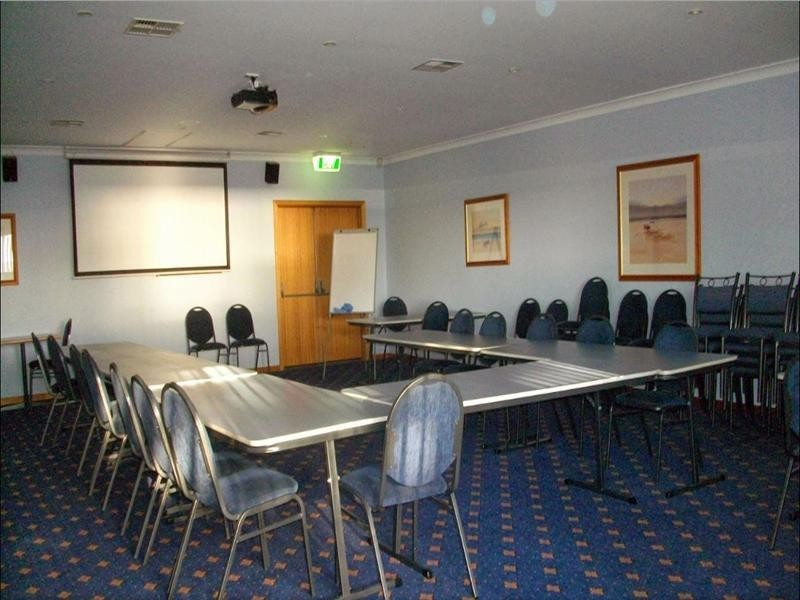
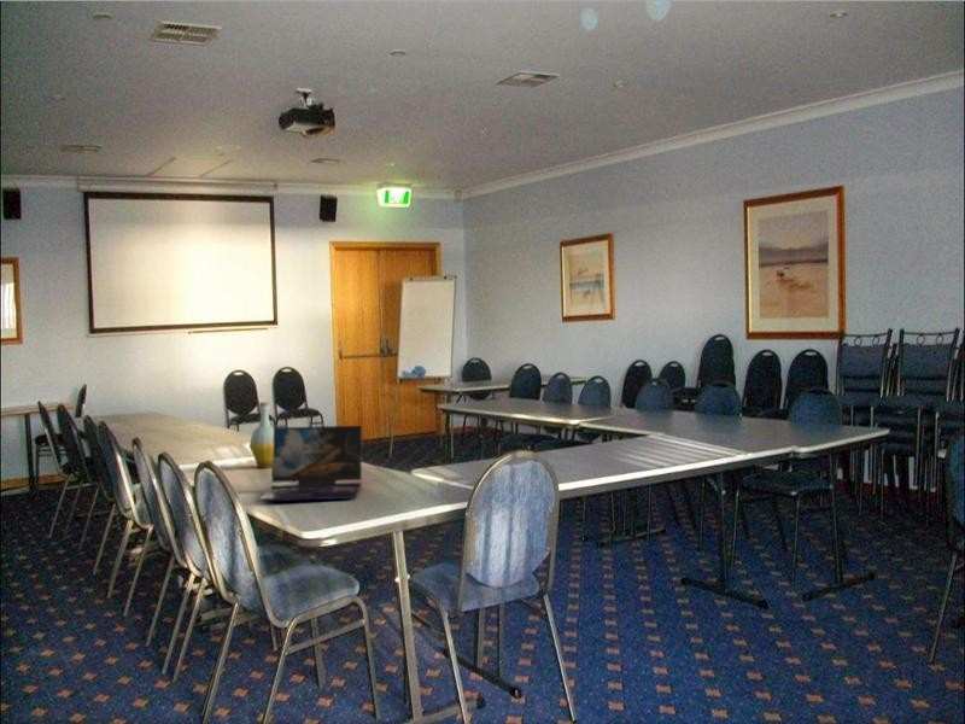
+ laptop (312, 462)
+ bottle (264, 434)
